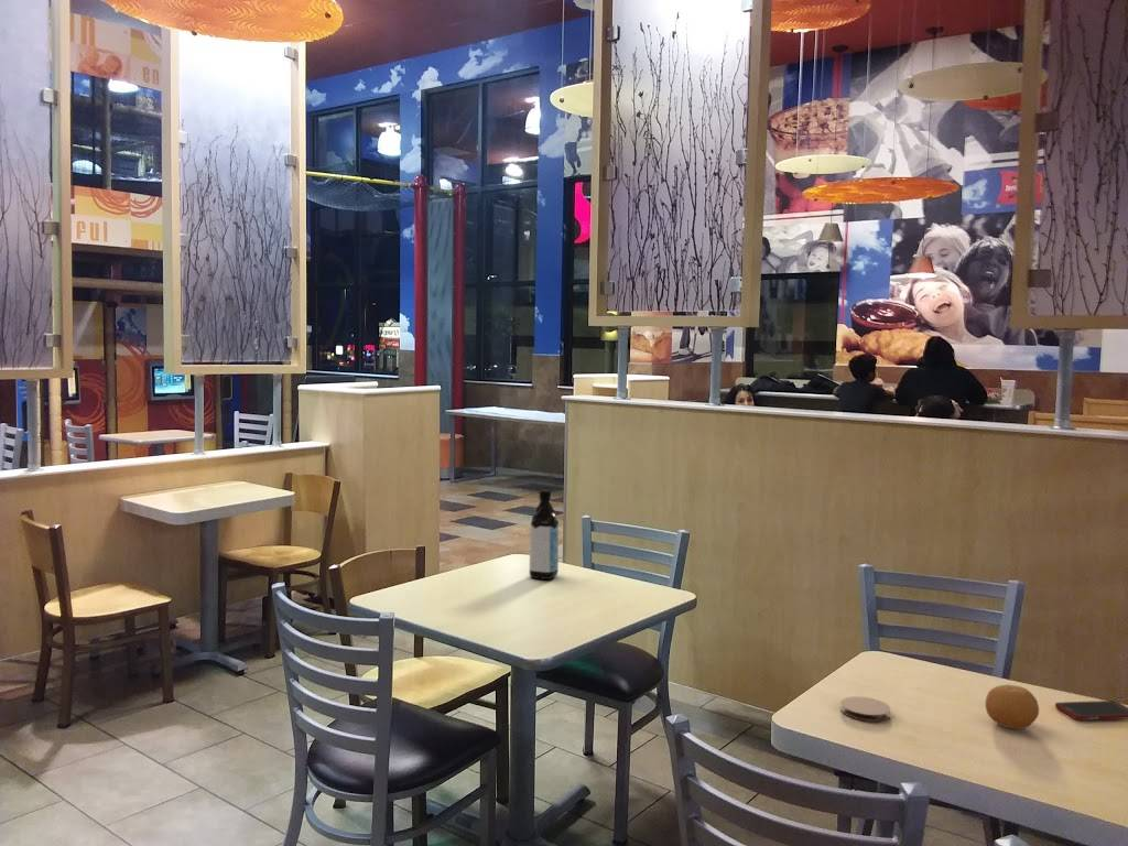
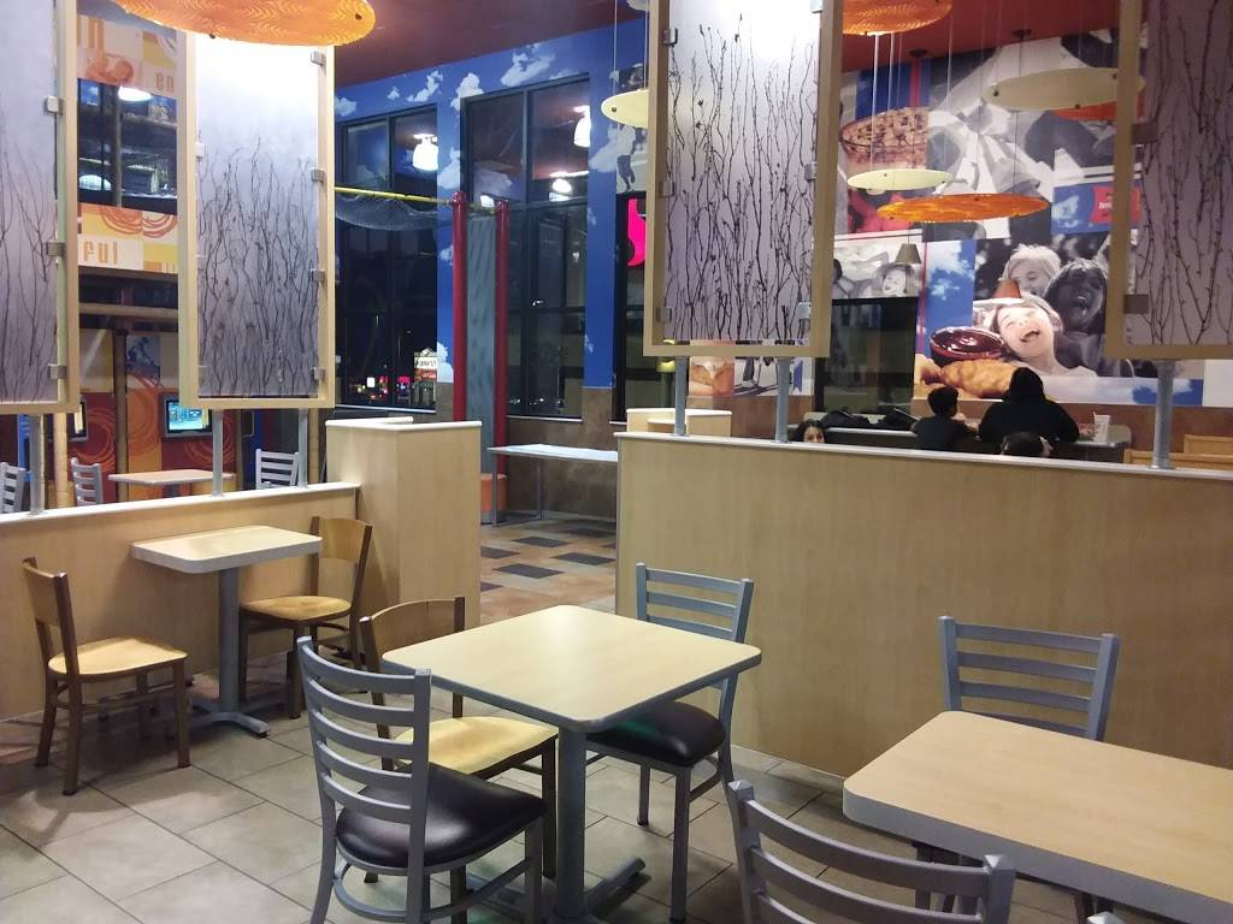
- cell phone (1096, 711)
- water bottle (544, 533)
- fruit (1011, 706)
- coaster (865, 708)
